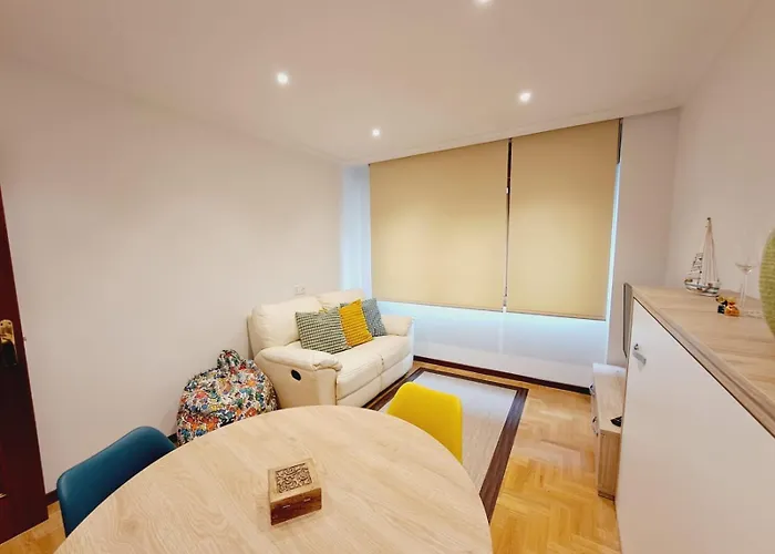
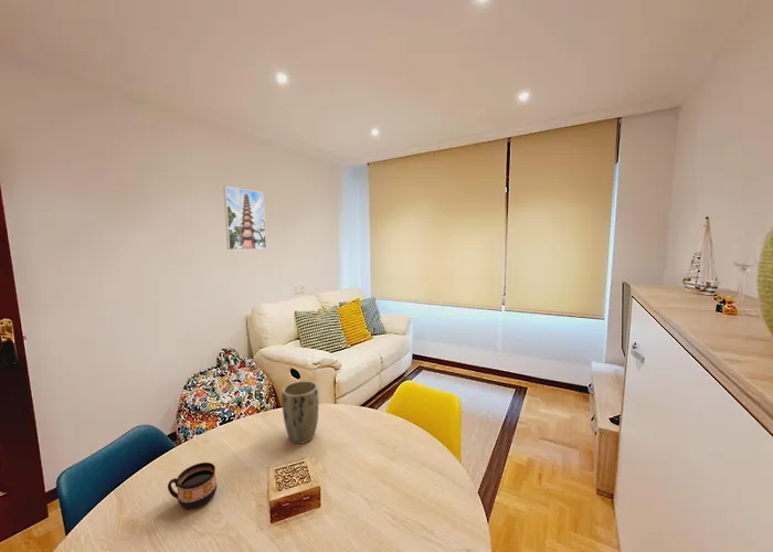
+ cup (195, 485)
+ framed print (245, 220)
+ plant pot (300, 412)
